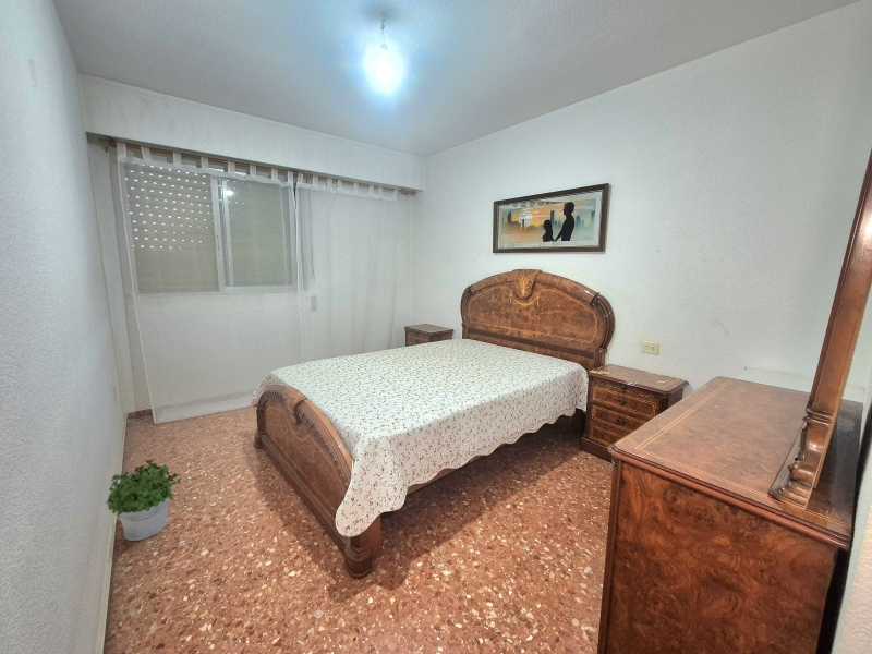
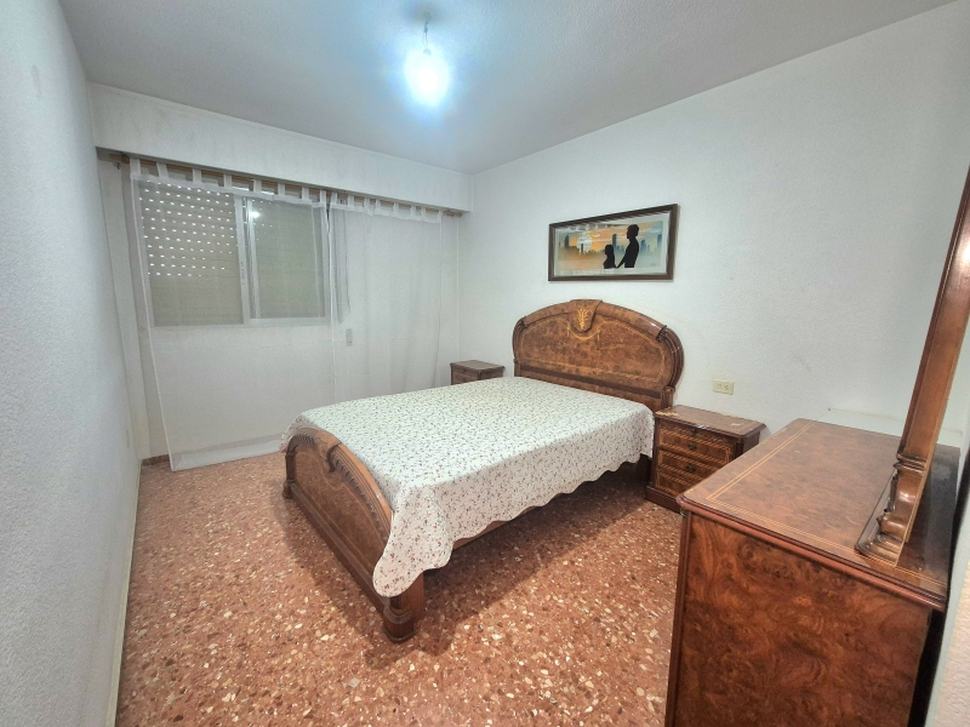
- potted plant (146, 498)
